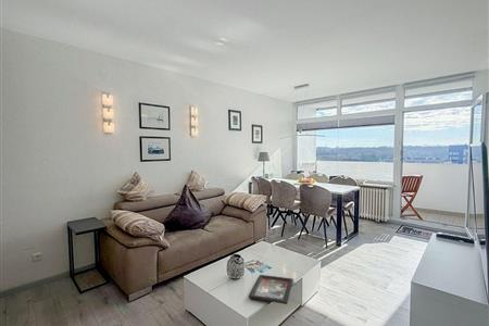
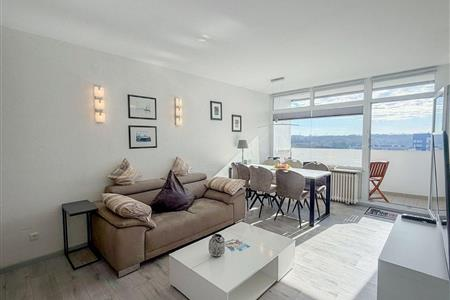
- decorative tray (272, 287)
